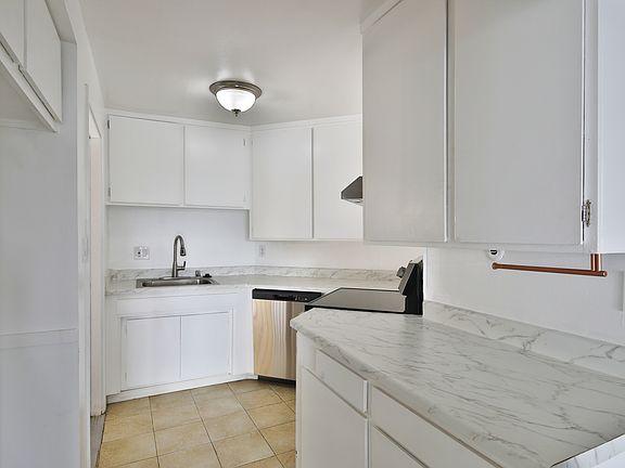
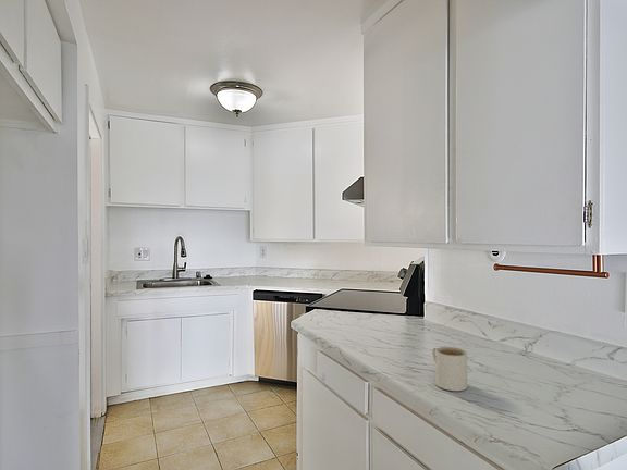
+ mug (446, 366)
